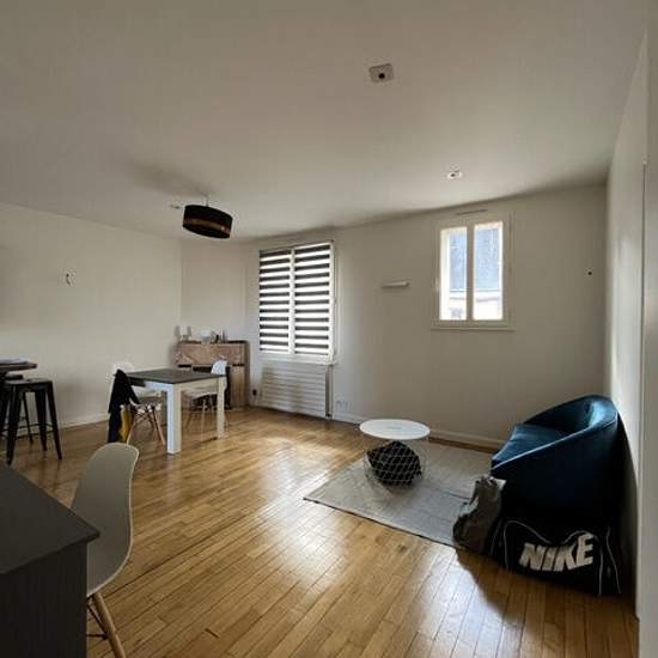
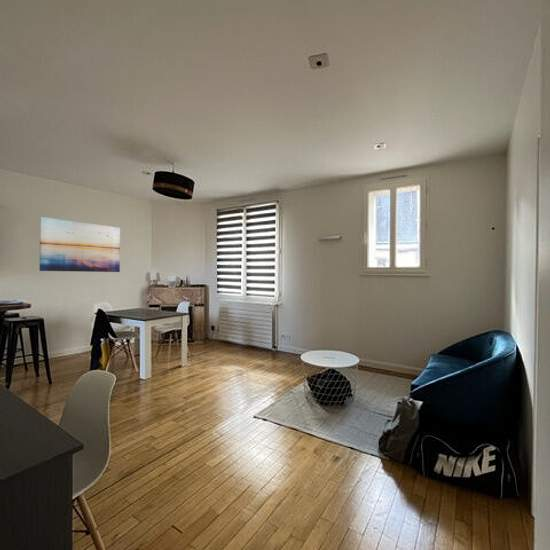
+ wall art (83, 247)
